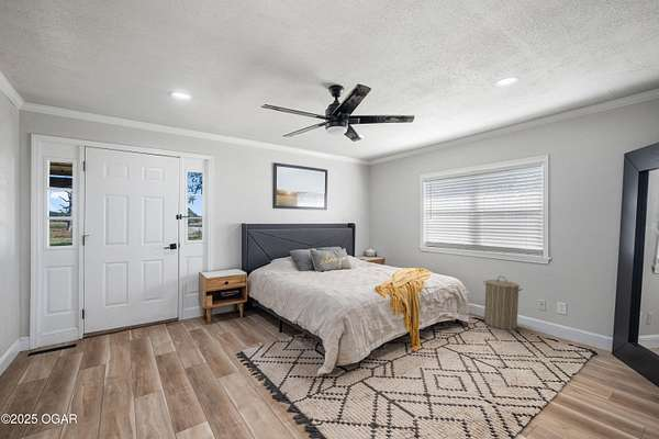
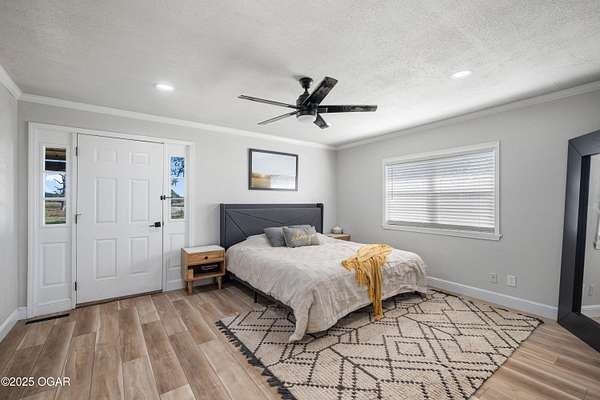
- laundry hamper (501, 300)
